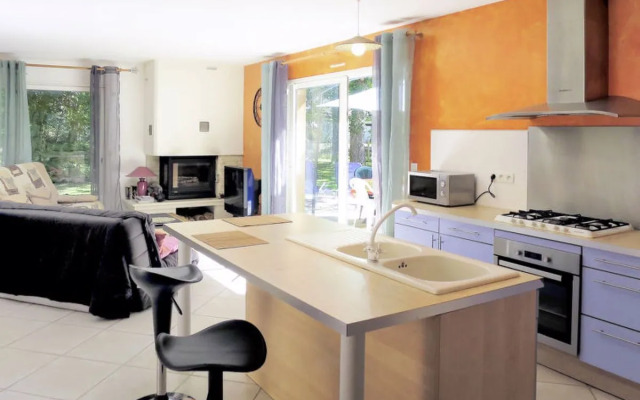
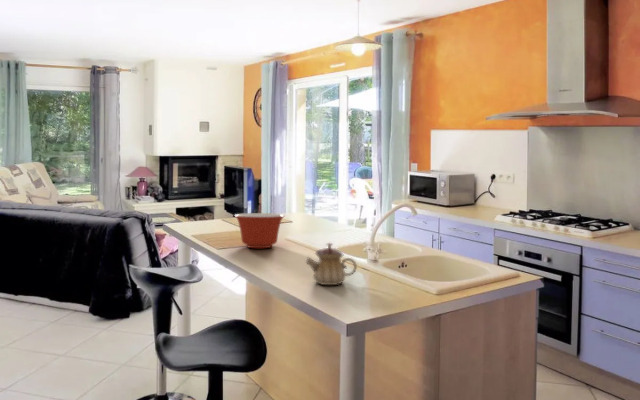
+ mixing bowl (259, 230)
+ teapot (331, 262)
